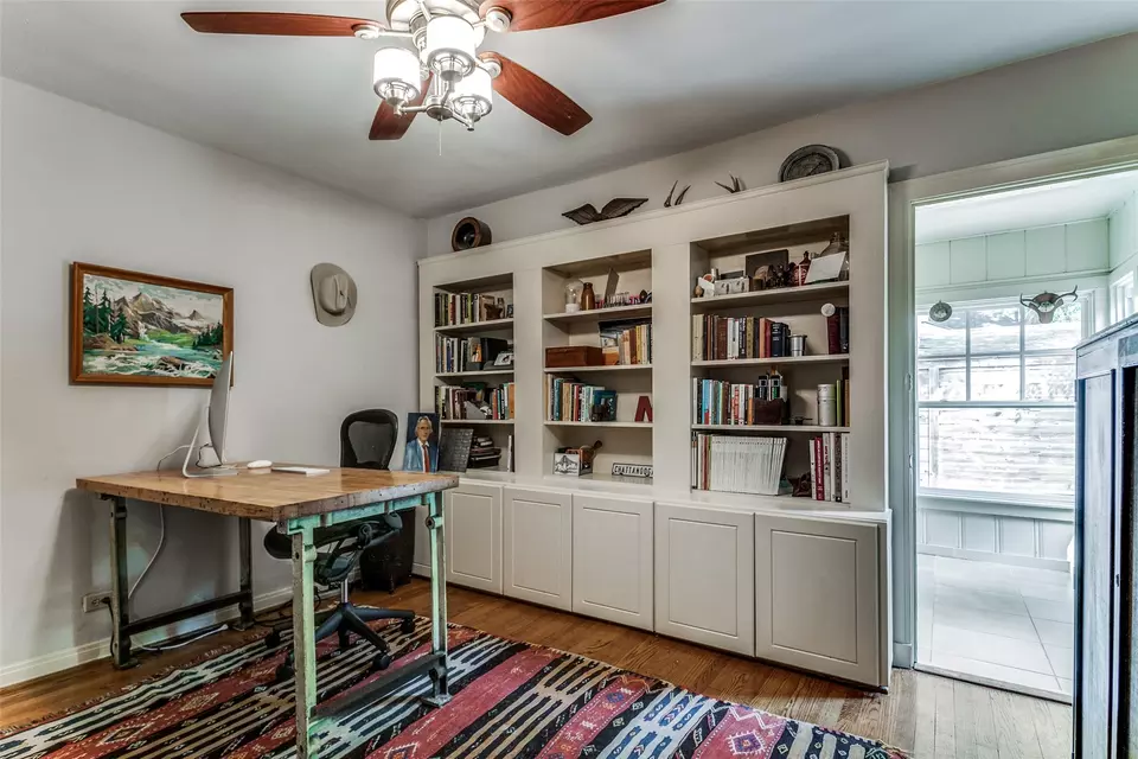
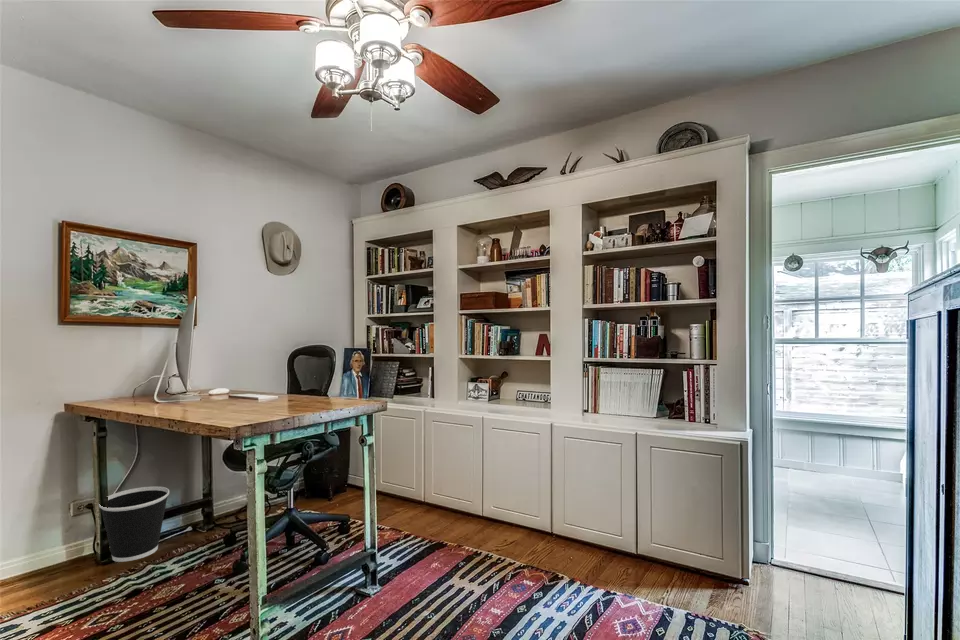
+ wastebasket (135, 524)
